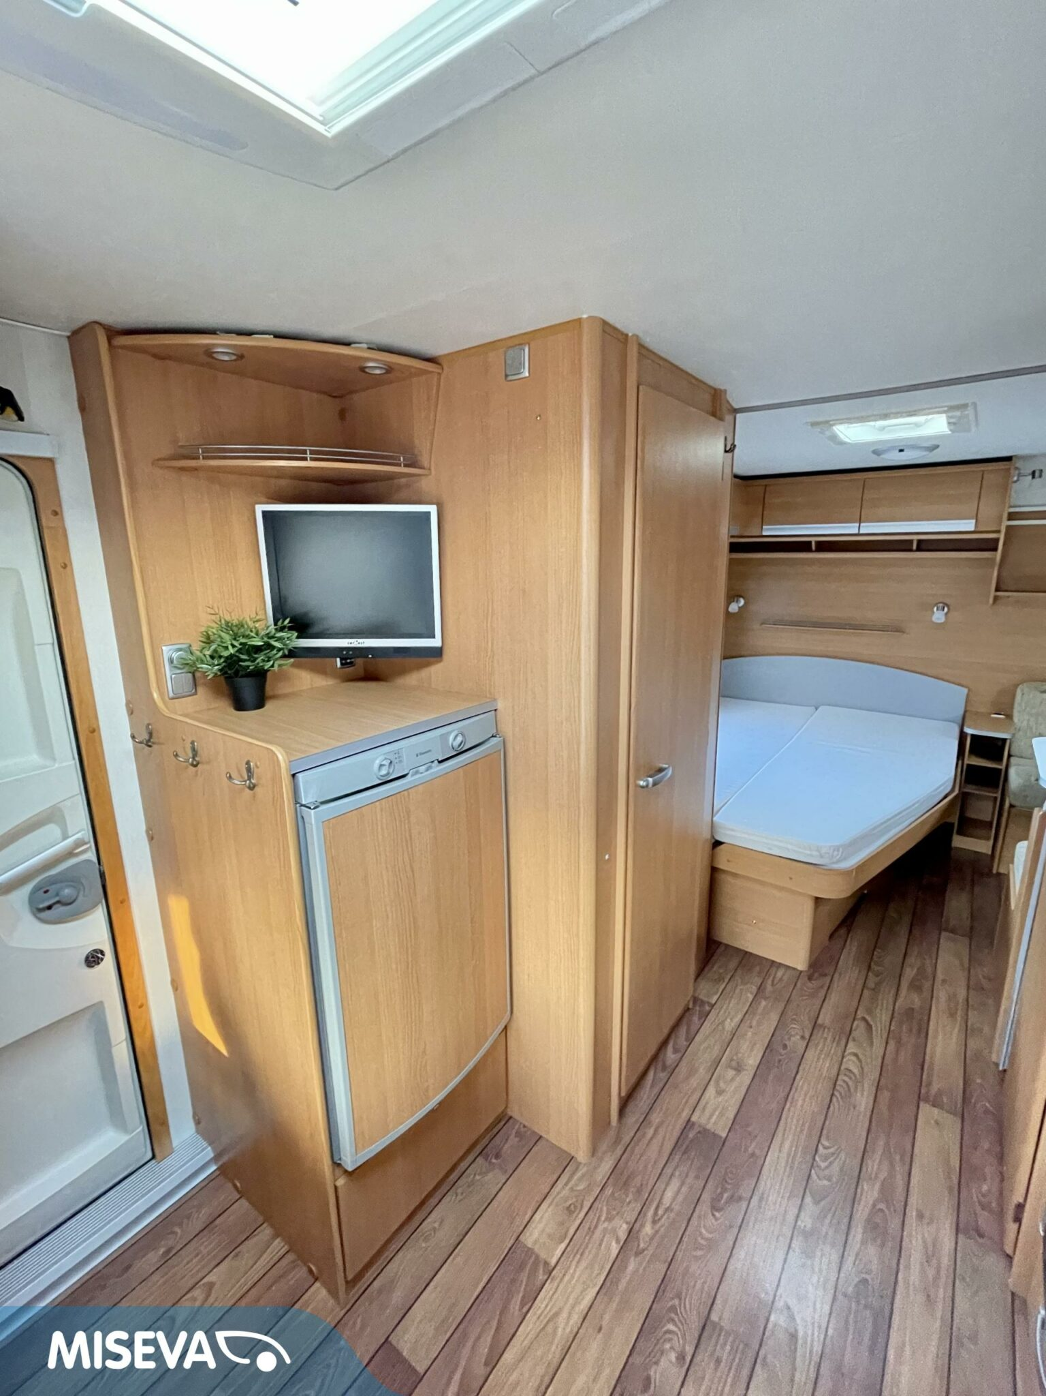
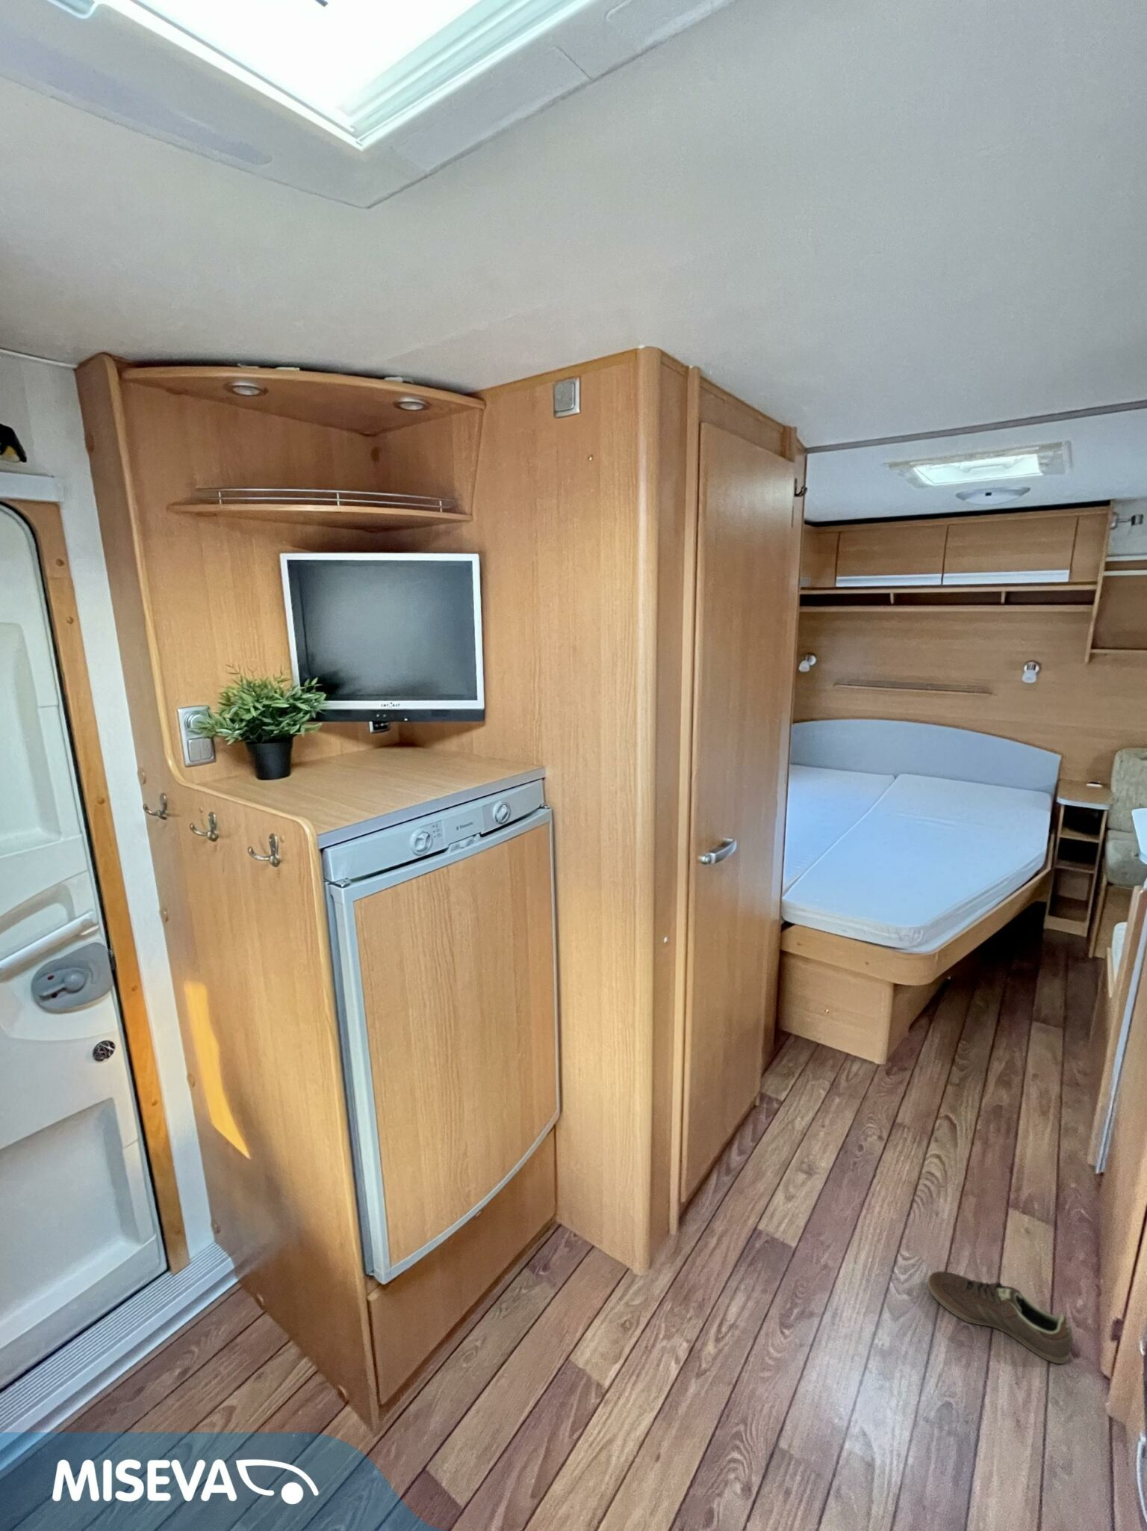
+ sneaker (996, 1300)
